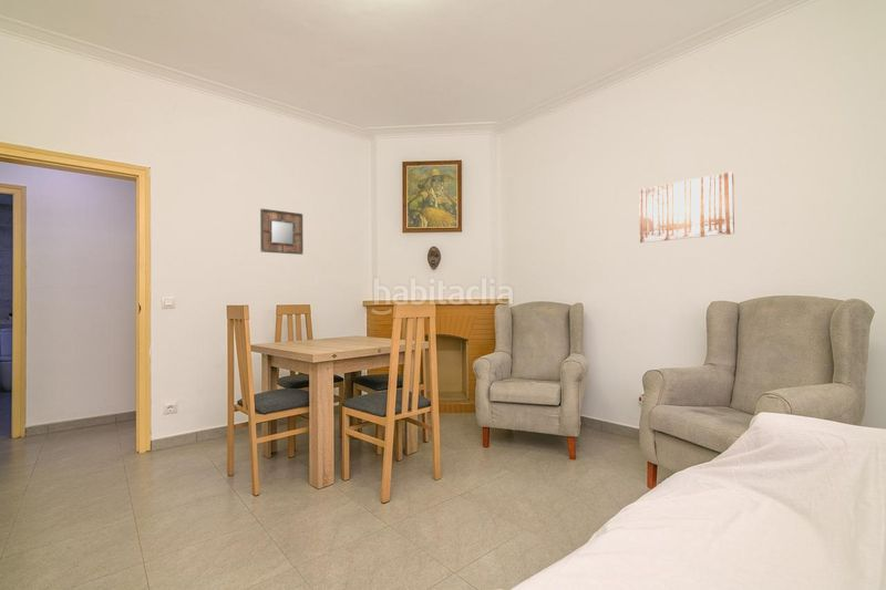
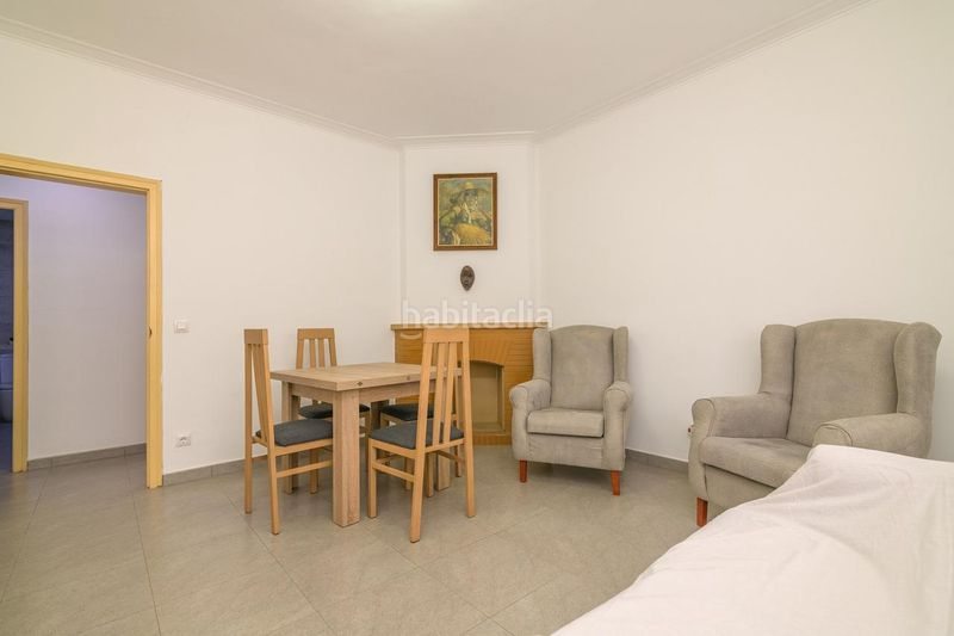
- wall art (683, 209)
- home mirror (281, 231)
